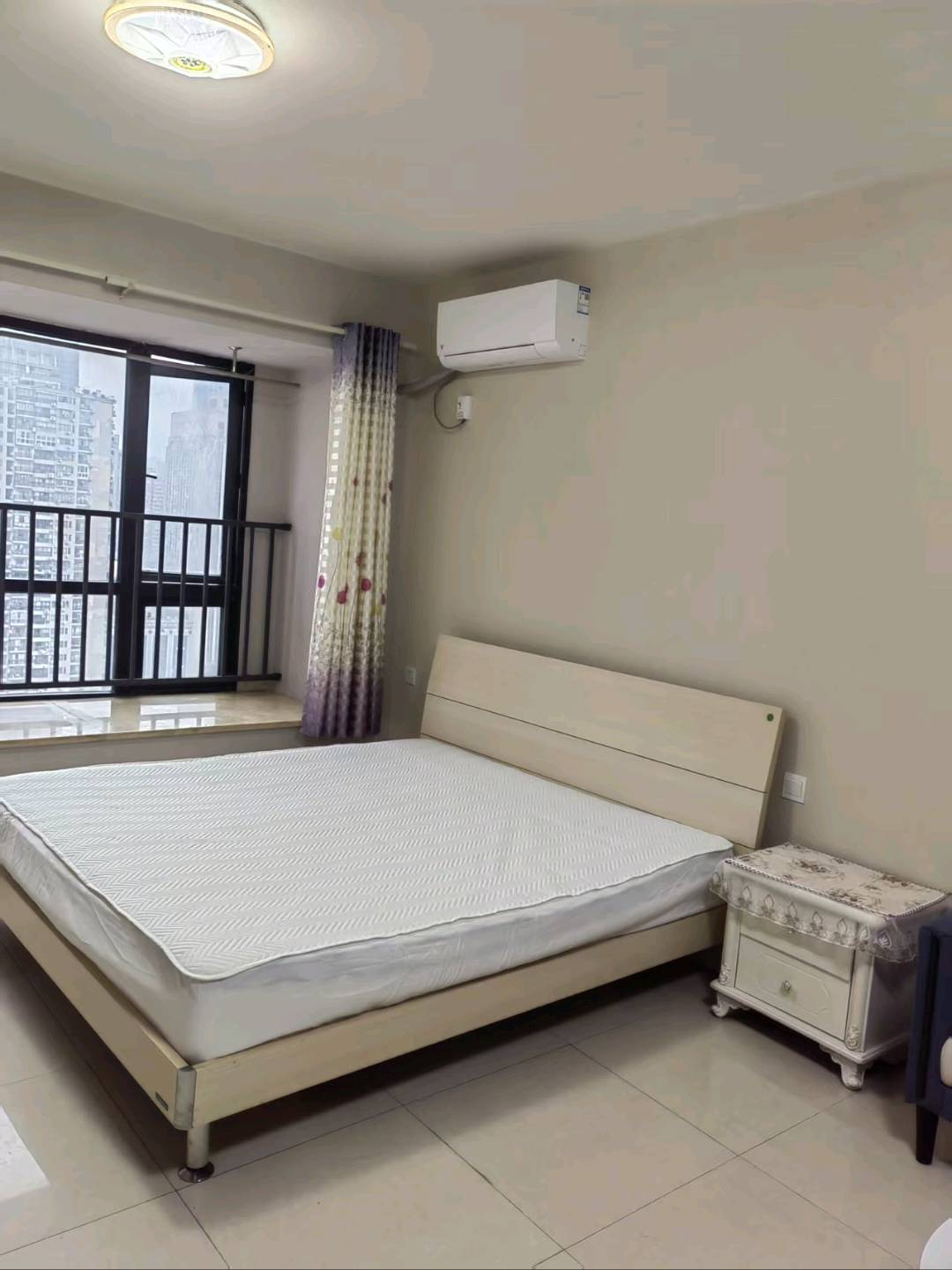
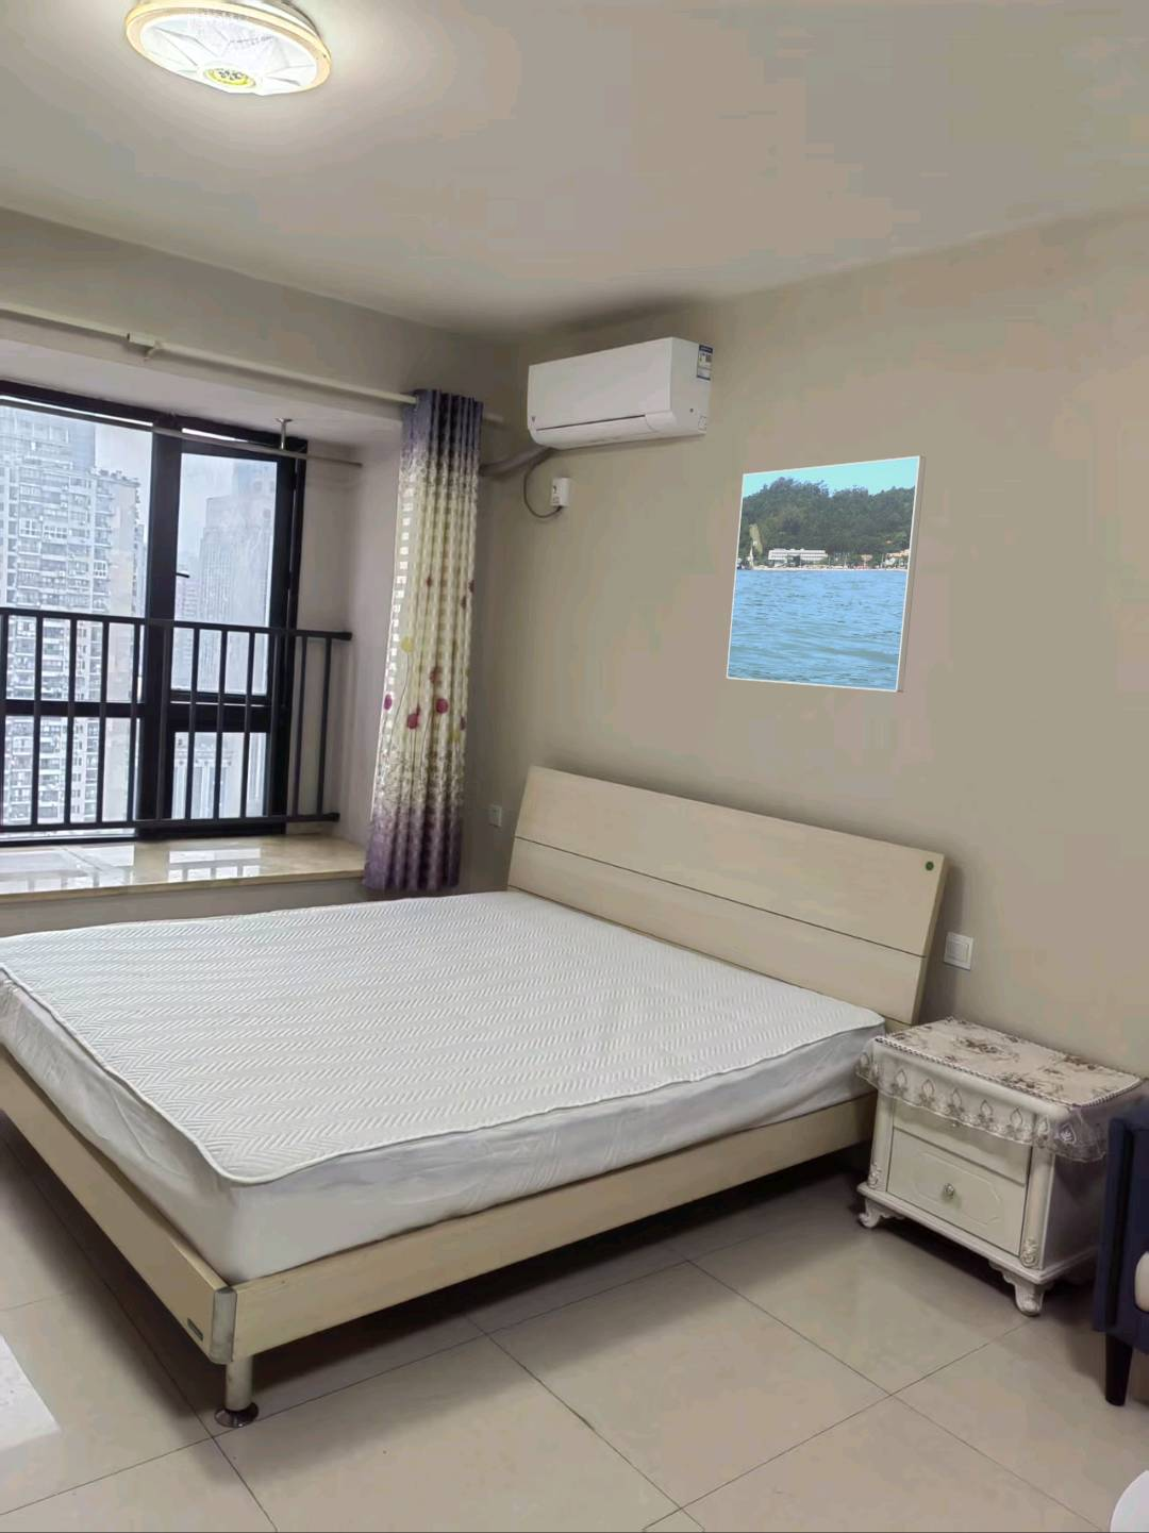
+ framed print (818, 577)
